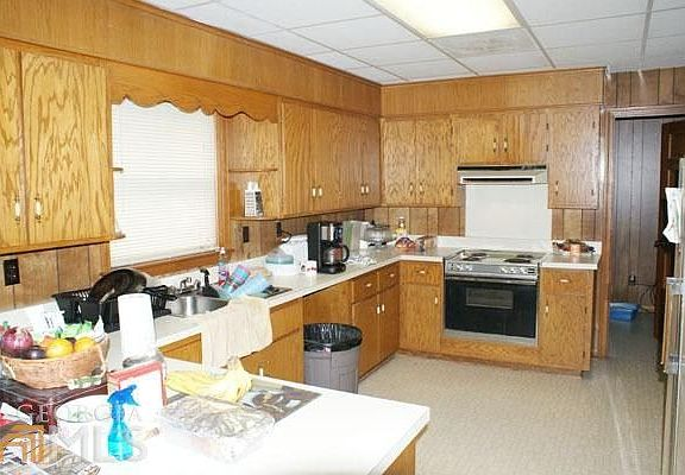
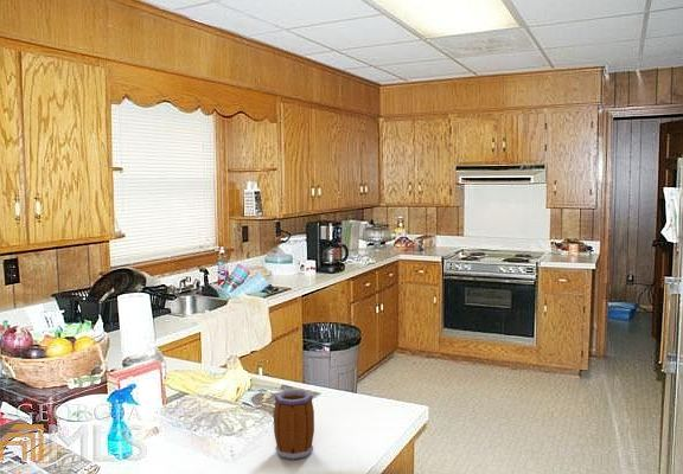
+ mug (295, 424)
